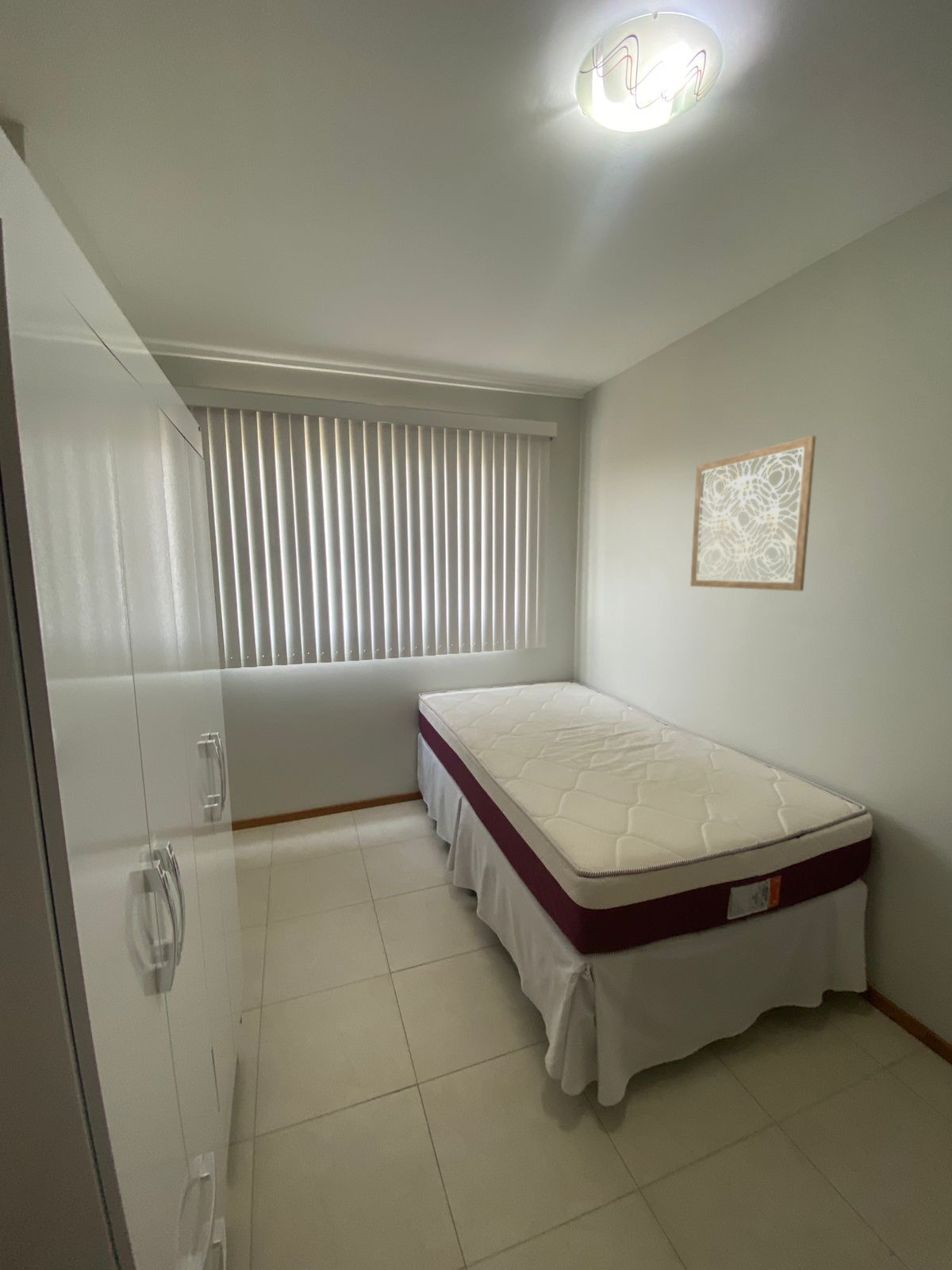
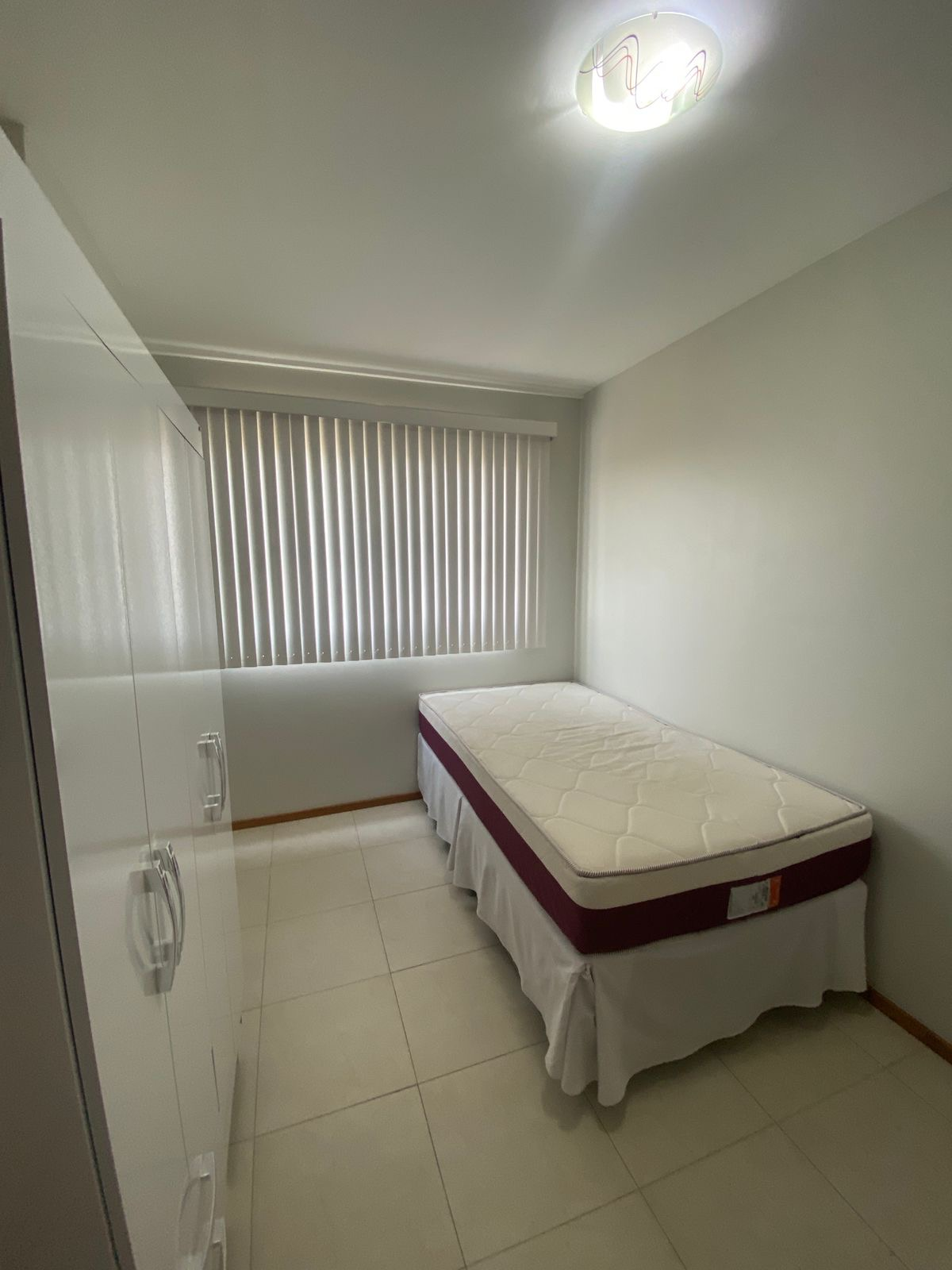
- wall art (749, 517)
